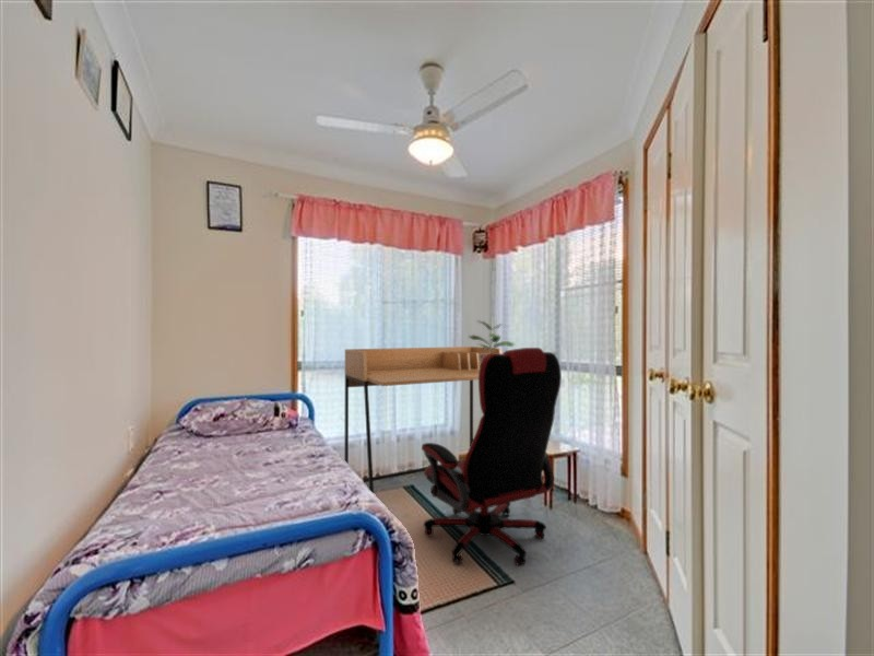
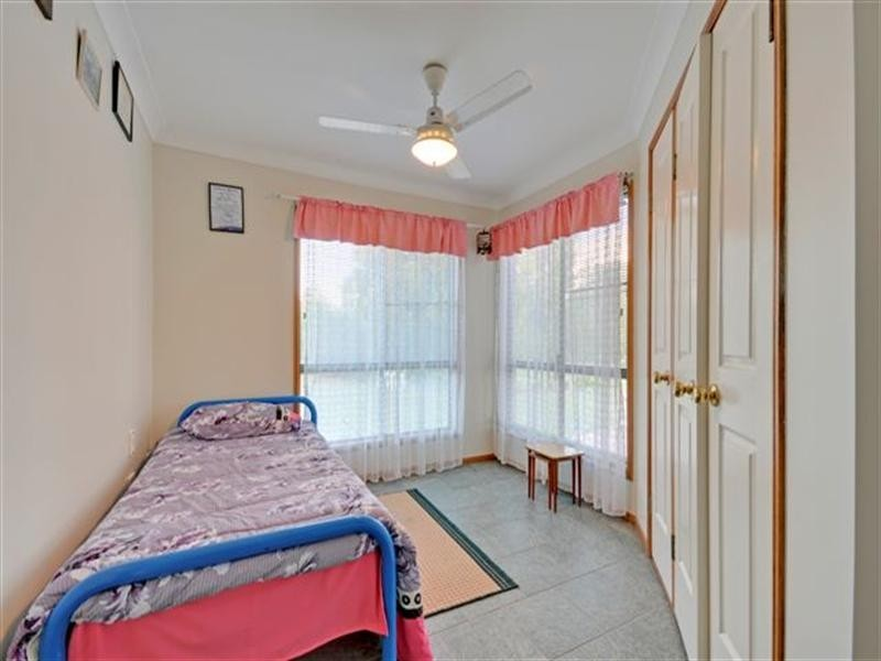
- desk (425, 383)
- office chair (487, 441)
- potted plant (491, 345)
